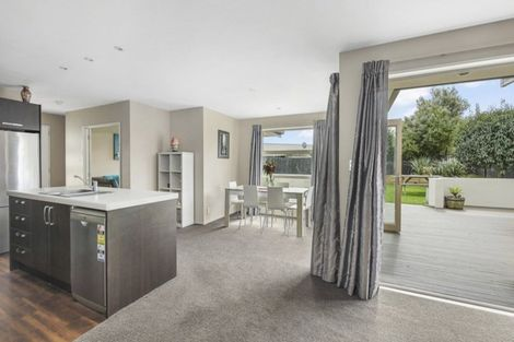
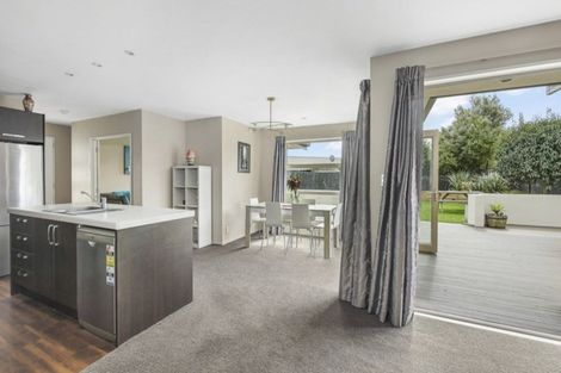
+ ceiling light fixture (270, 117)
